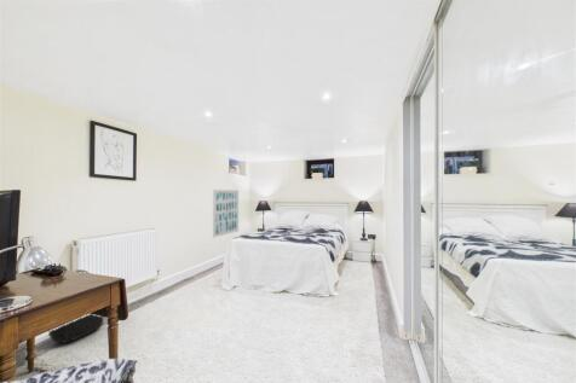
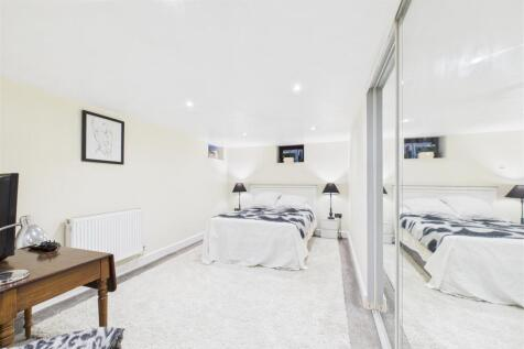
- wall art (226, 211)
- backpack (80, 318)
